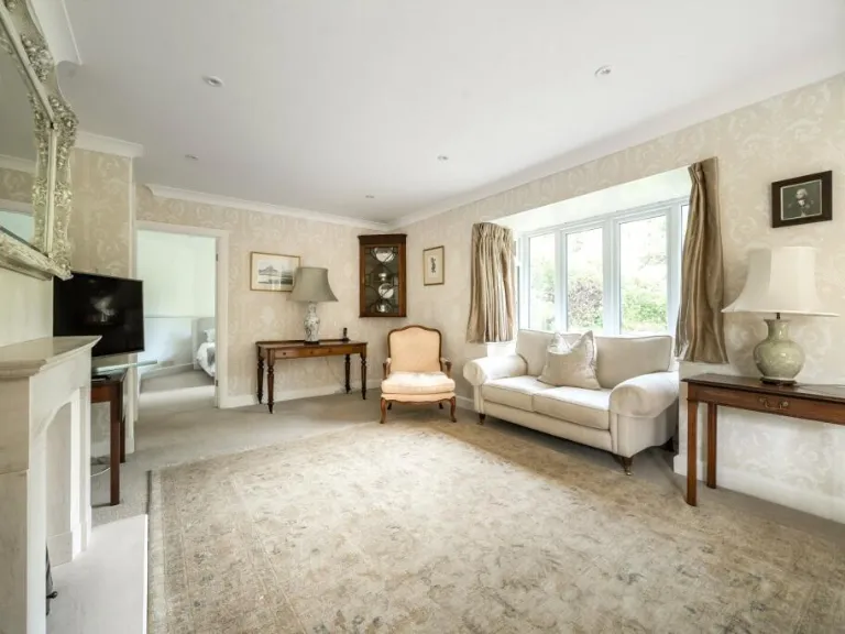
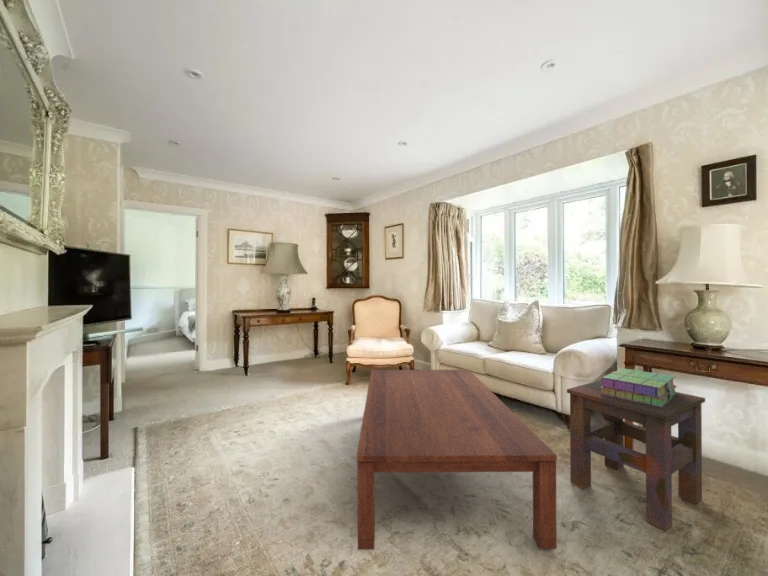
+ coffee table (432, 428)
+ side table (635, 439)
+ stack of books (638, 384)
